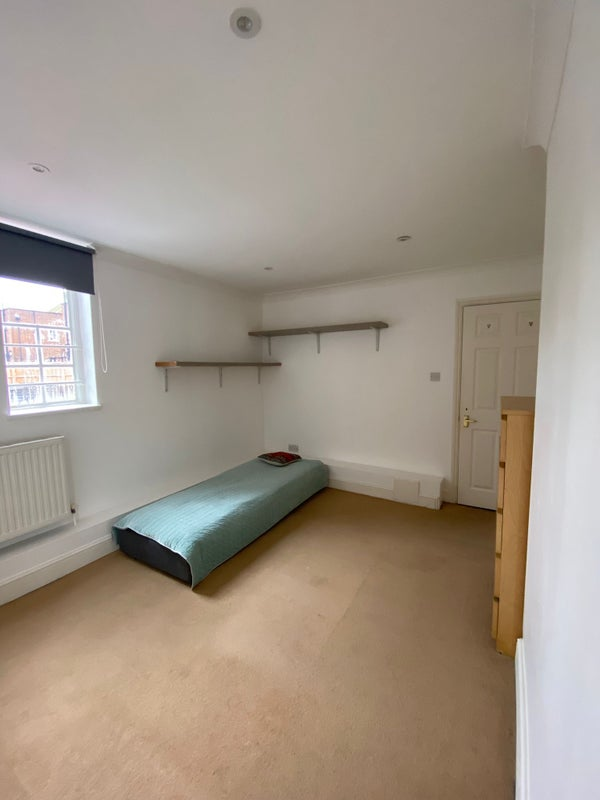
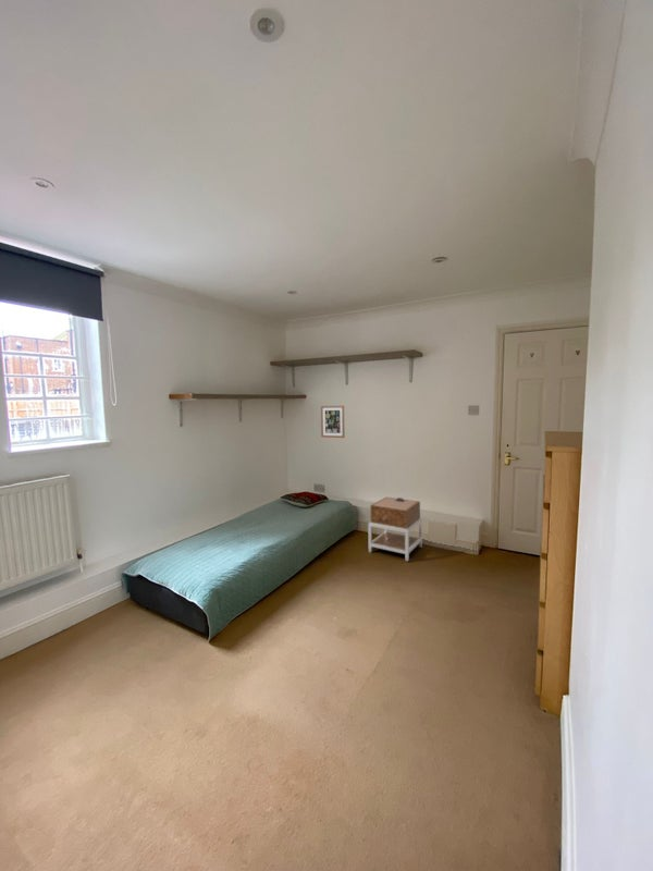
+ wall art (332, 421)
+ nightstand (395, 525)
